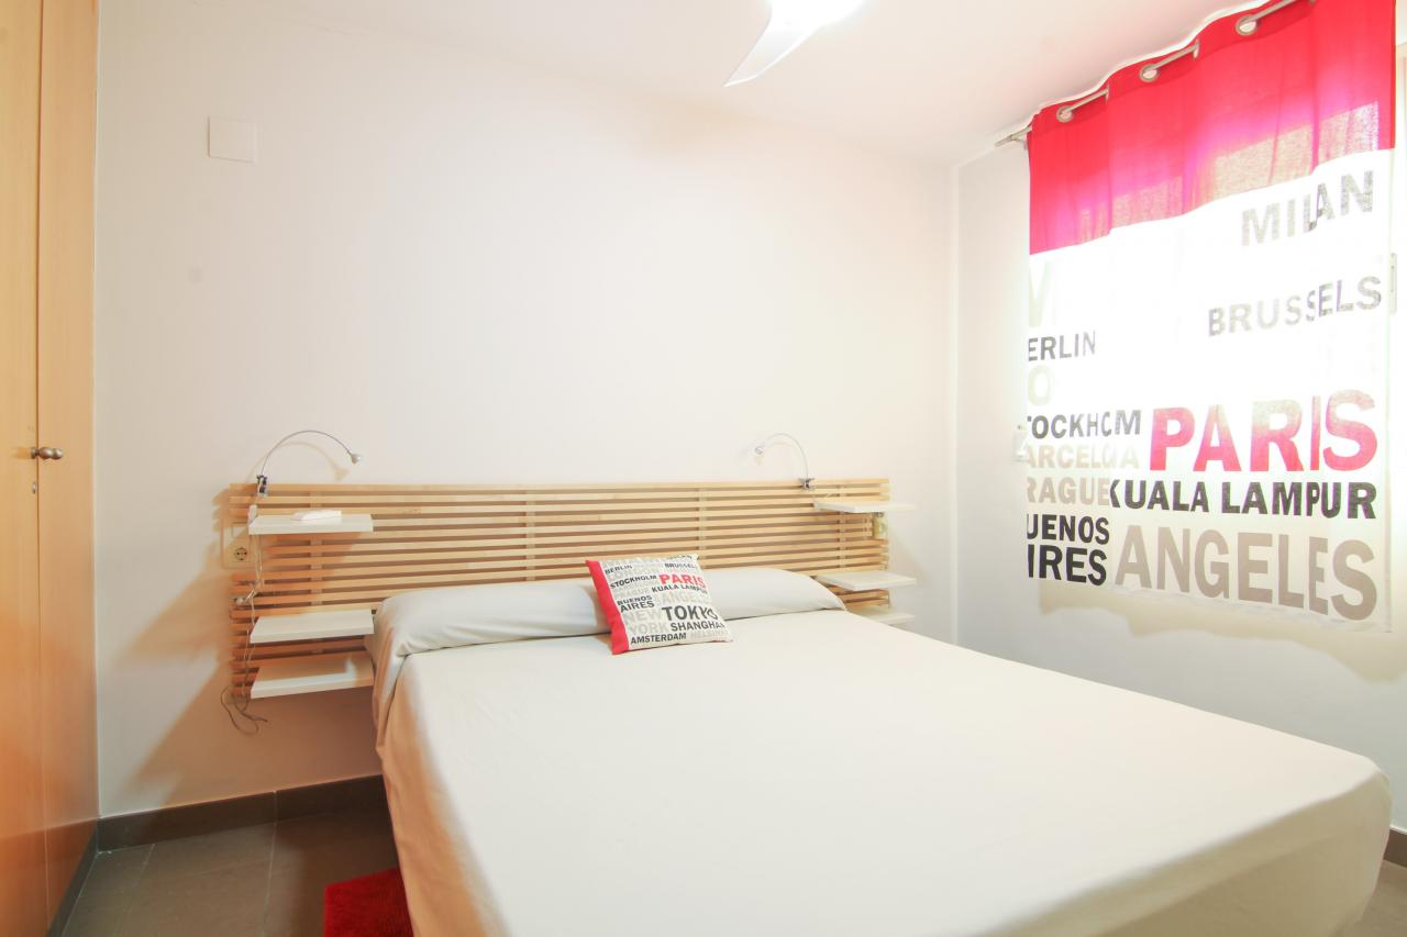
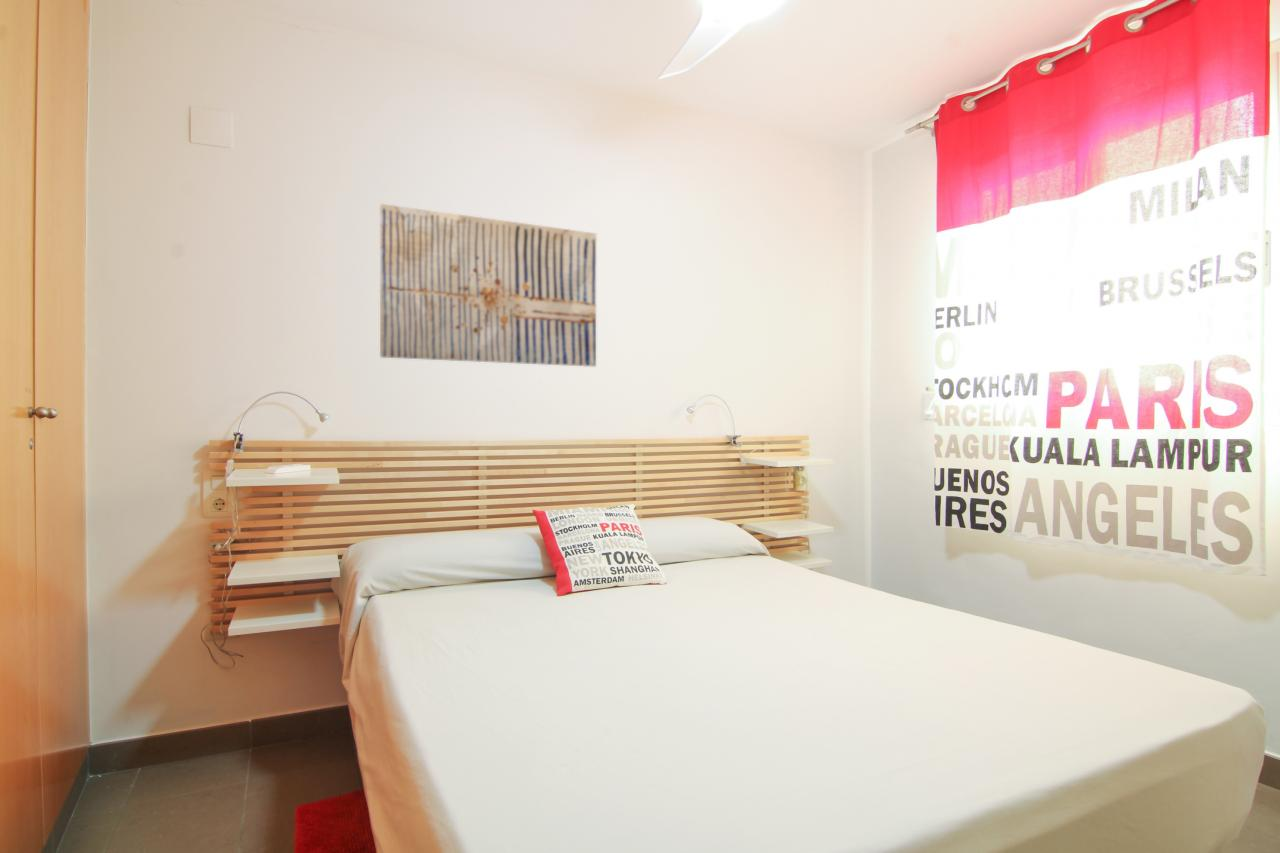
+ wall art (495, 291)
